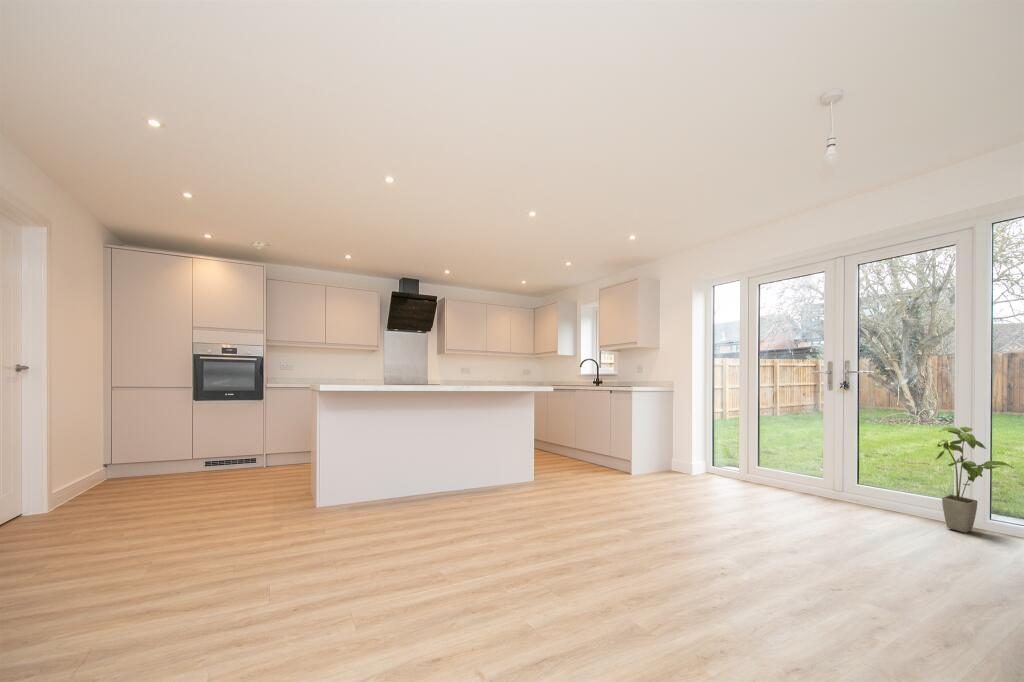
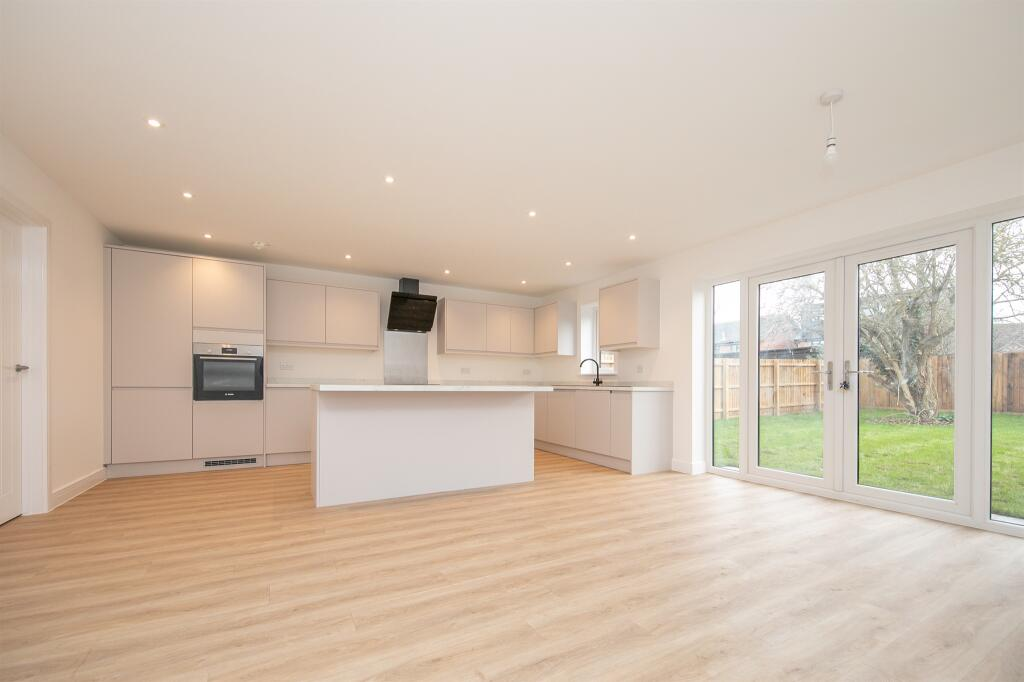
- house plant (968, 480)
